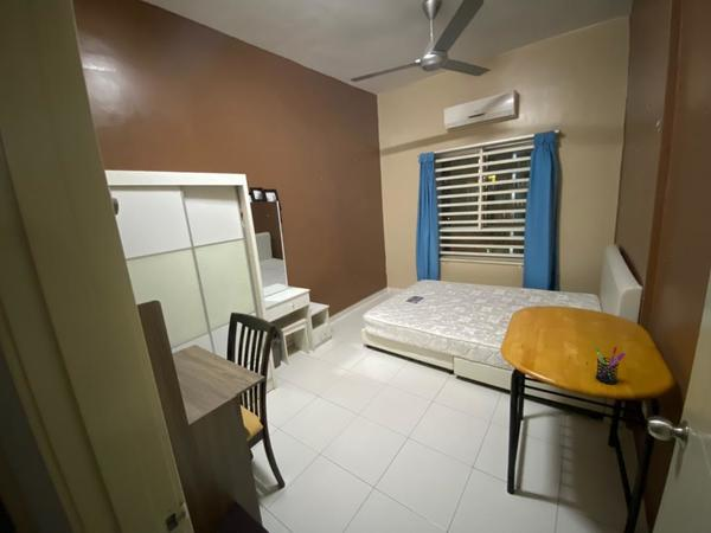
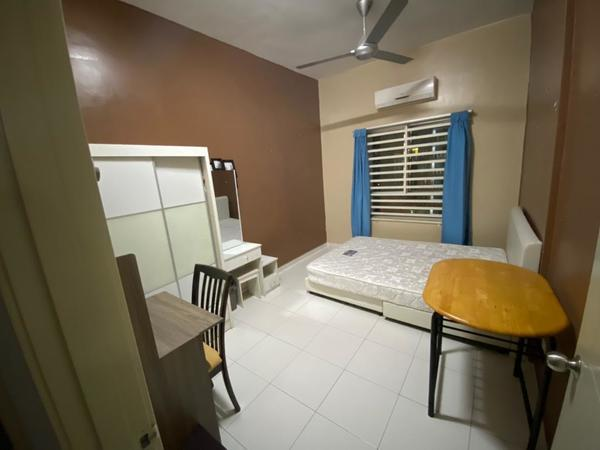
- pen holder (606, 361)
